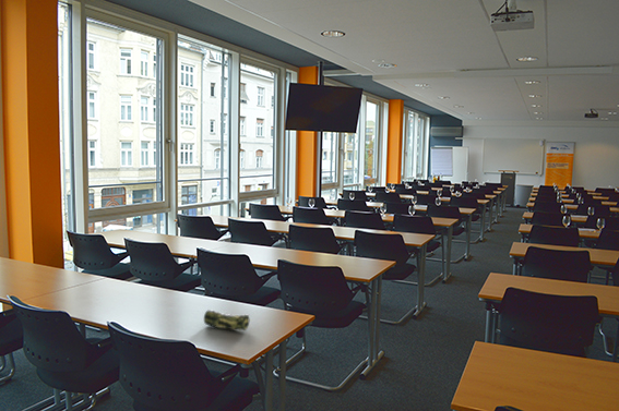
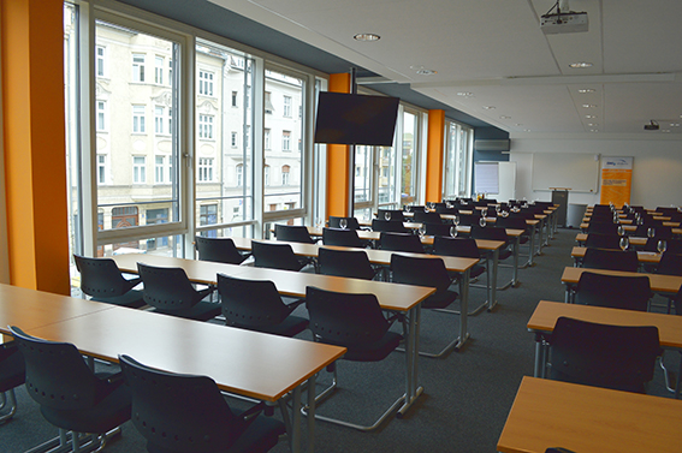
- pencil case (227, 321)
